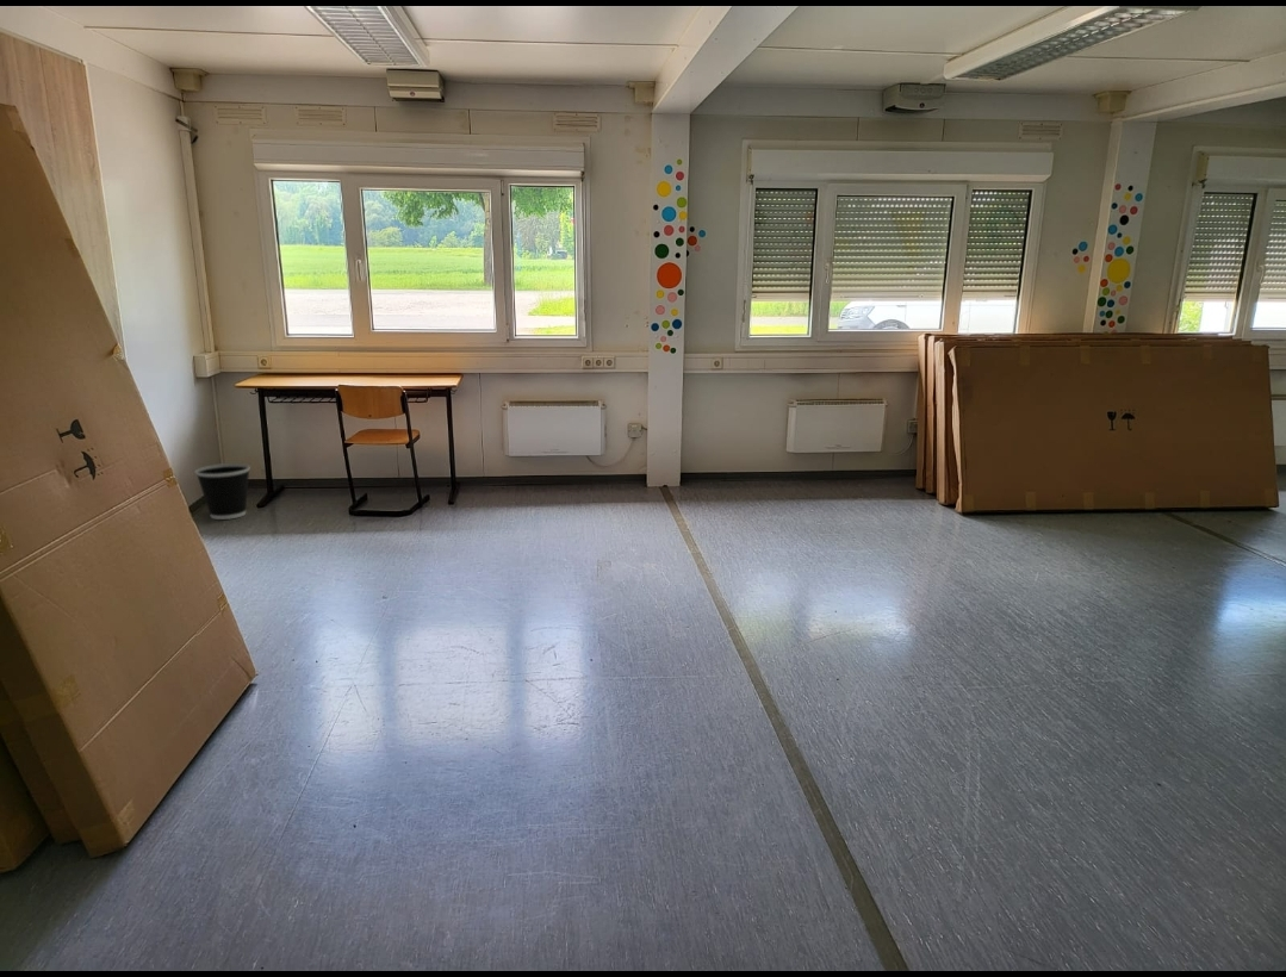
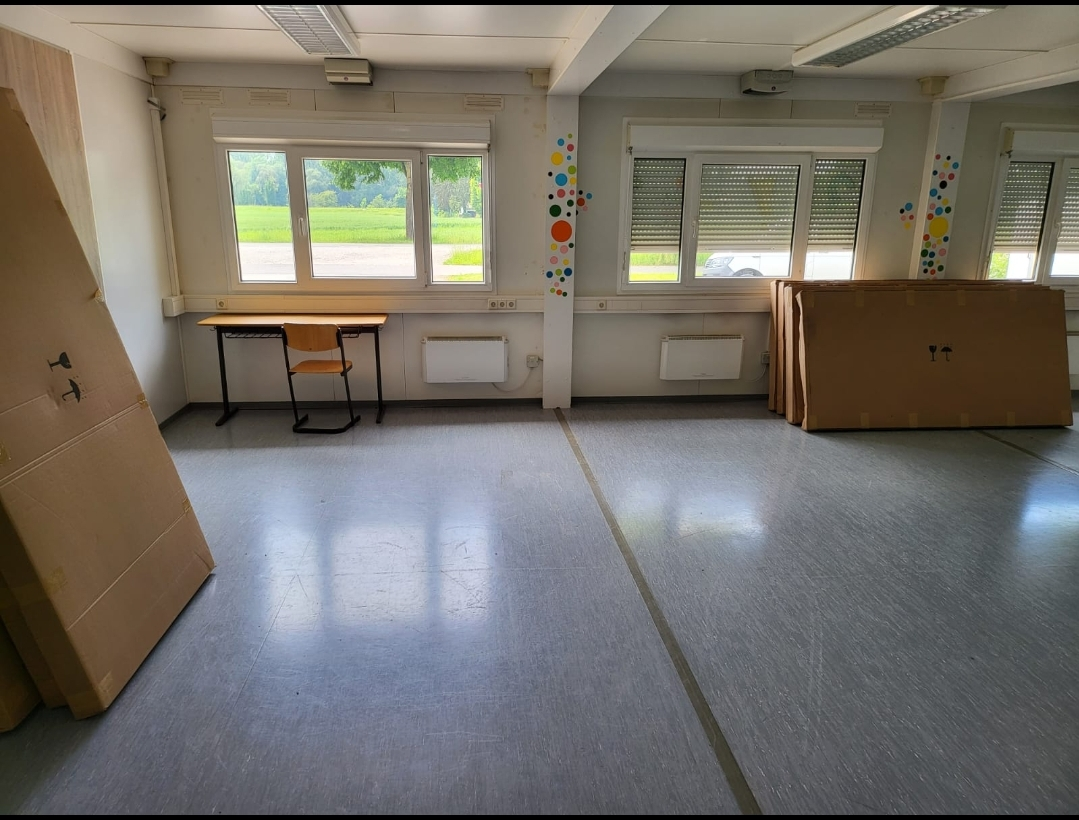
- wastebasket (225, 491)
